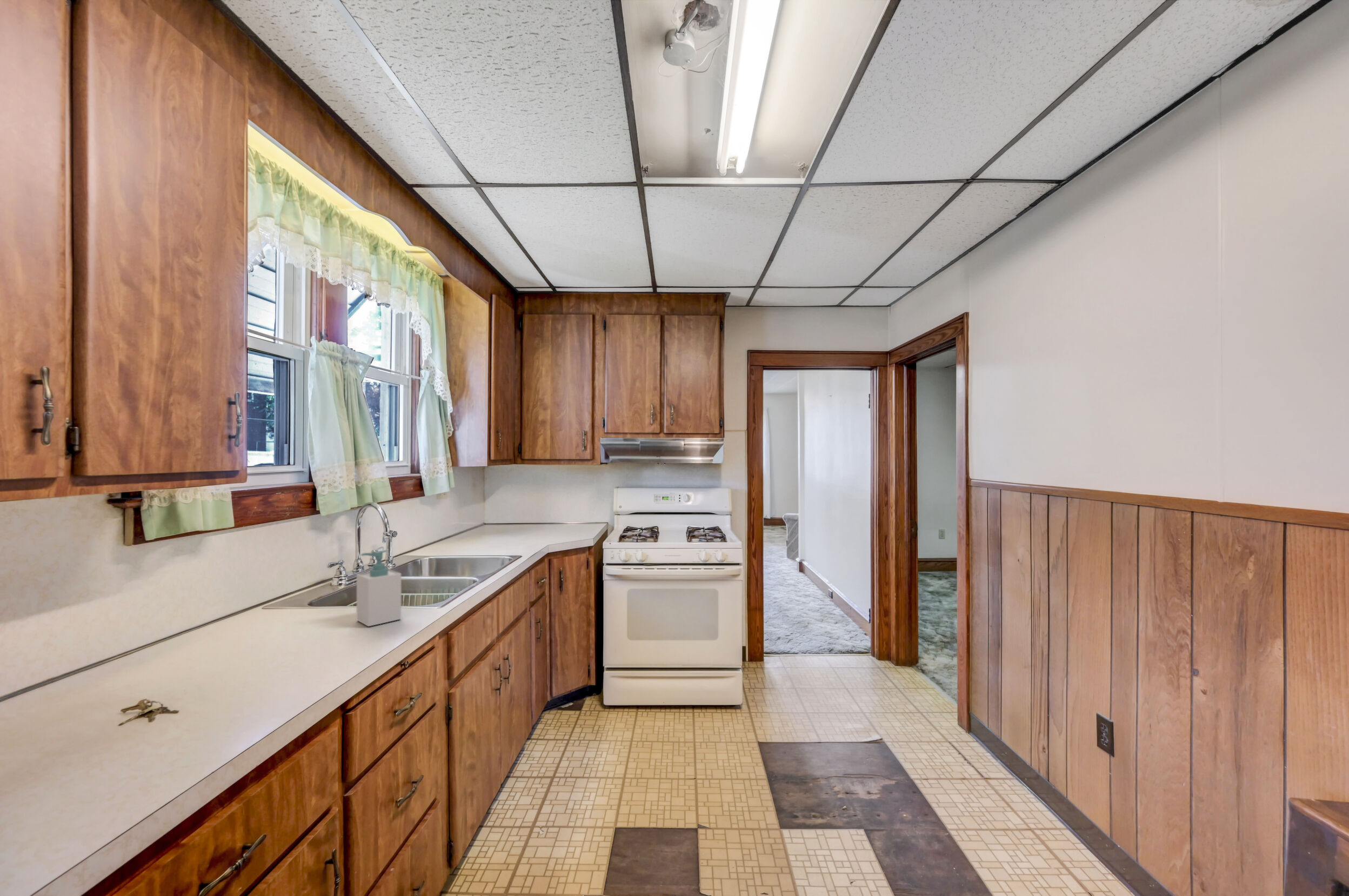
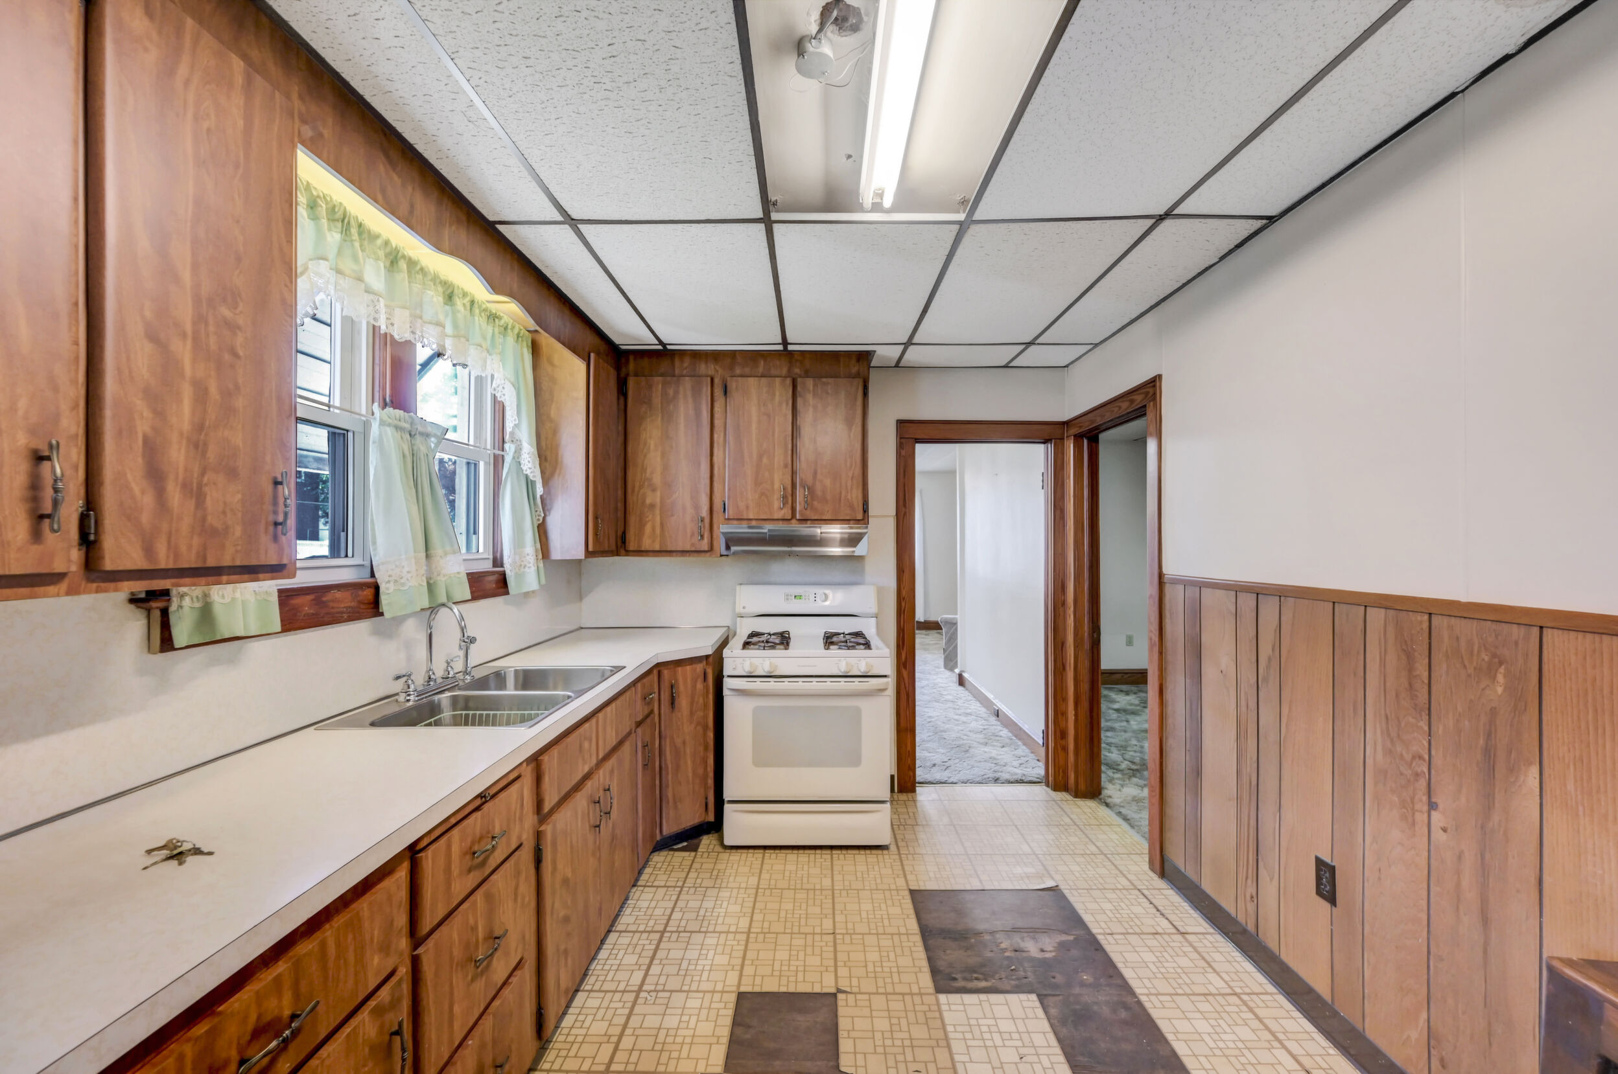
- soap bottle (378, 585)
